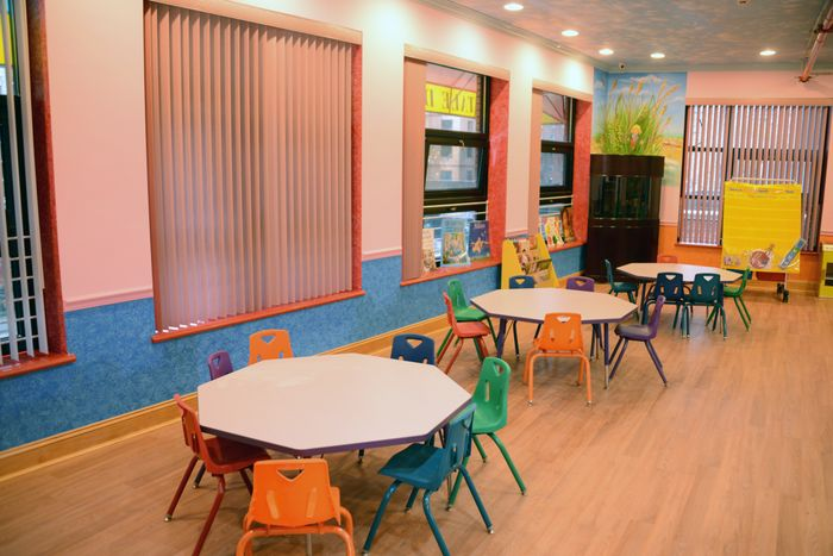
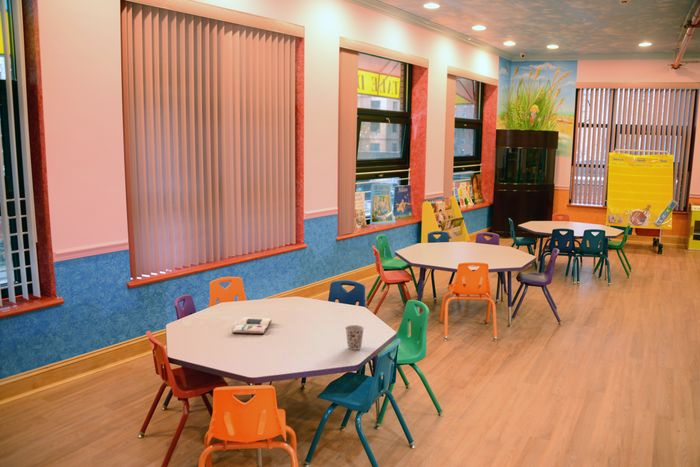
+ cup (354, 337)
+ book (252, 325)
